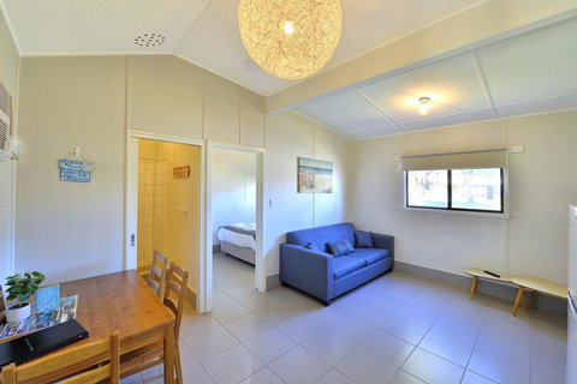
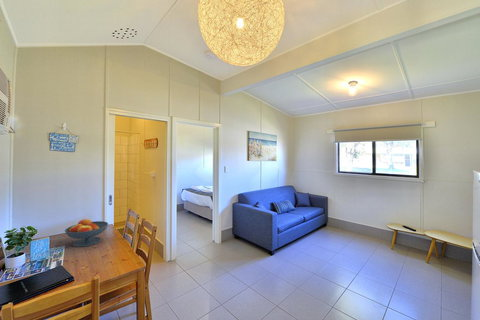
+ fruit bowl (87, 231)
